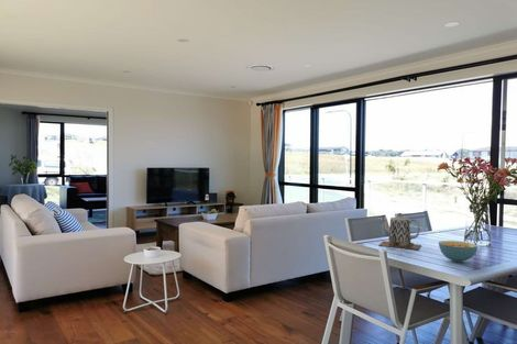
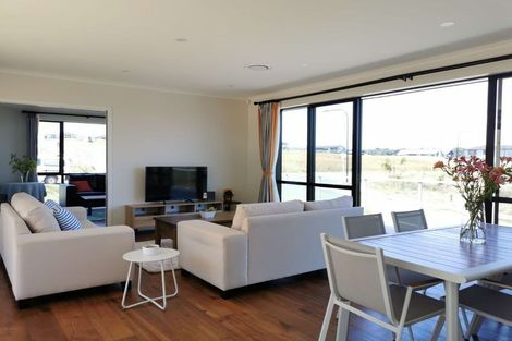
- teapot (399, 229)
- cereal bowl (457, 252)
